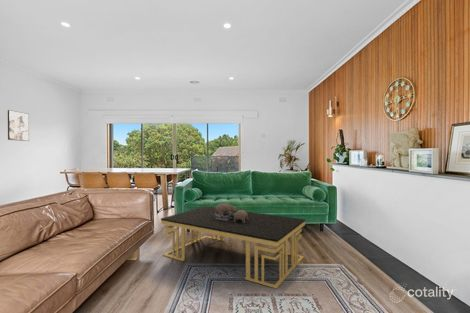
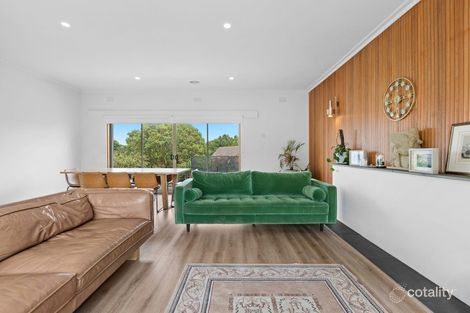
- wall art (18, 126)
- coffee table (232, 230)
